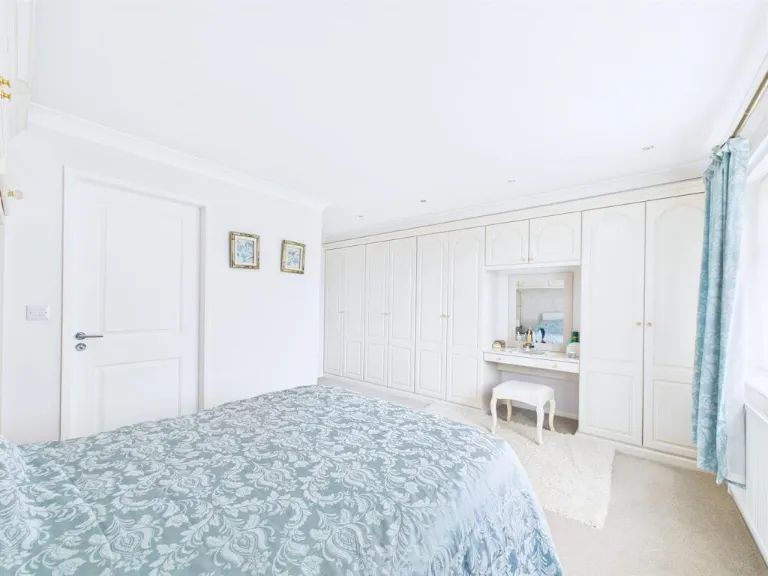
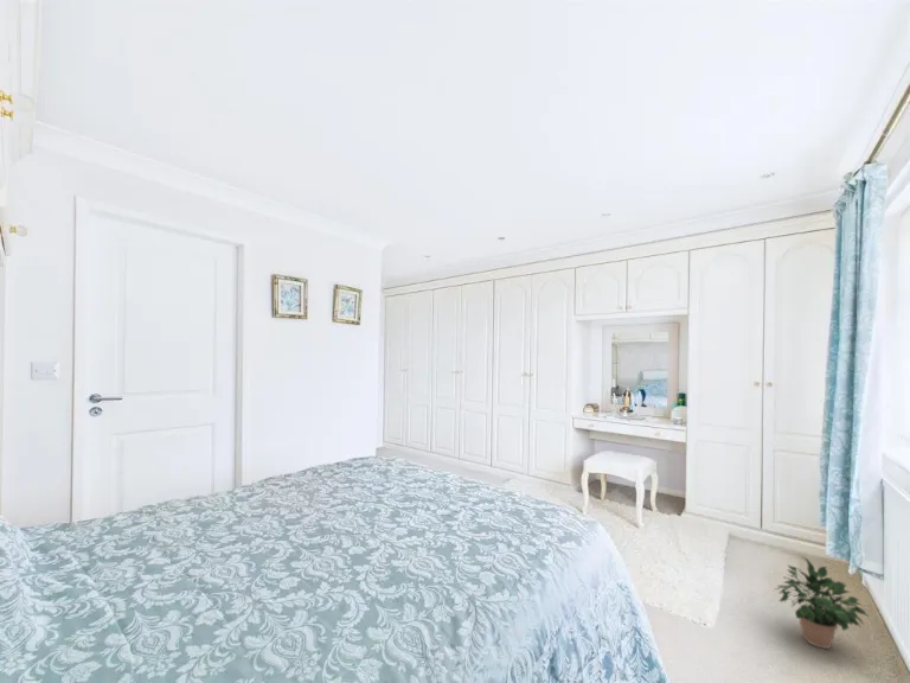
+ potted plant (819, 606)
